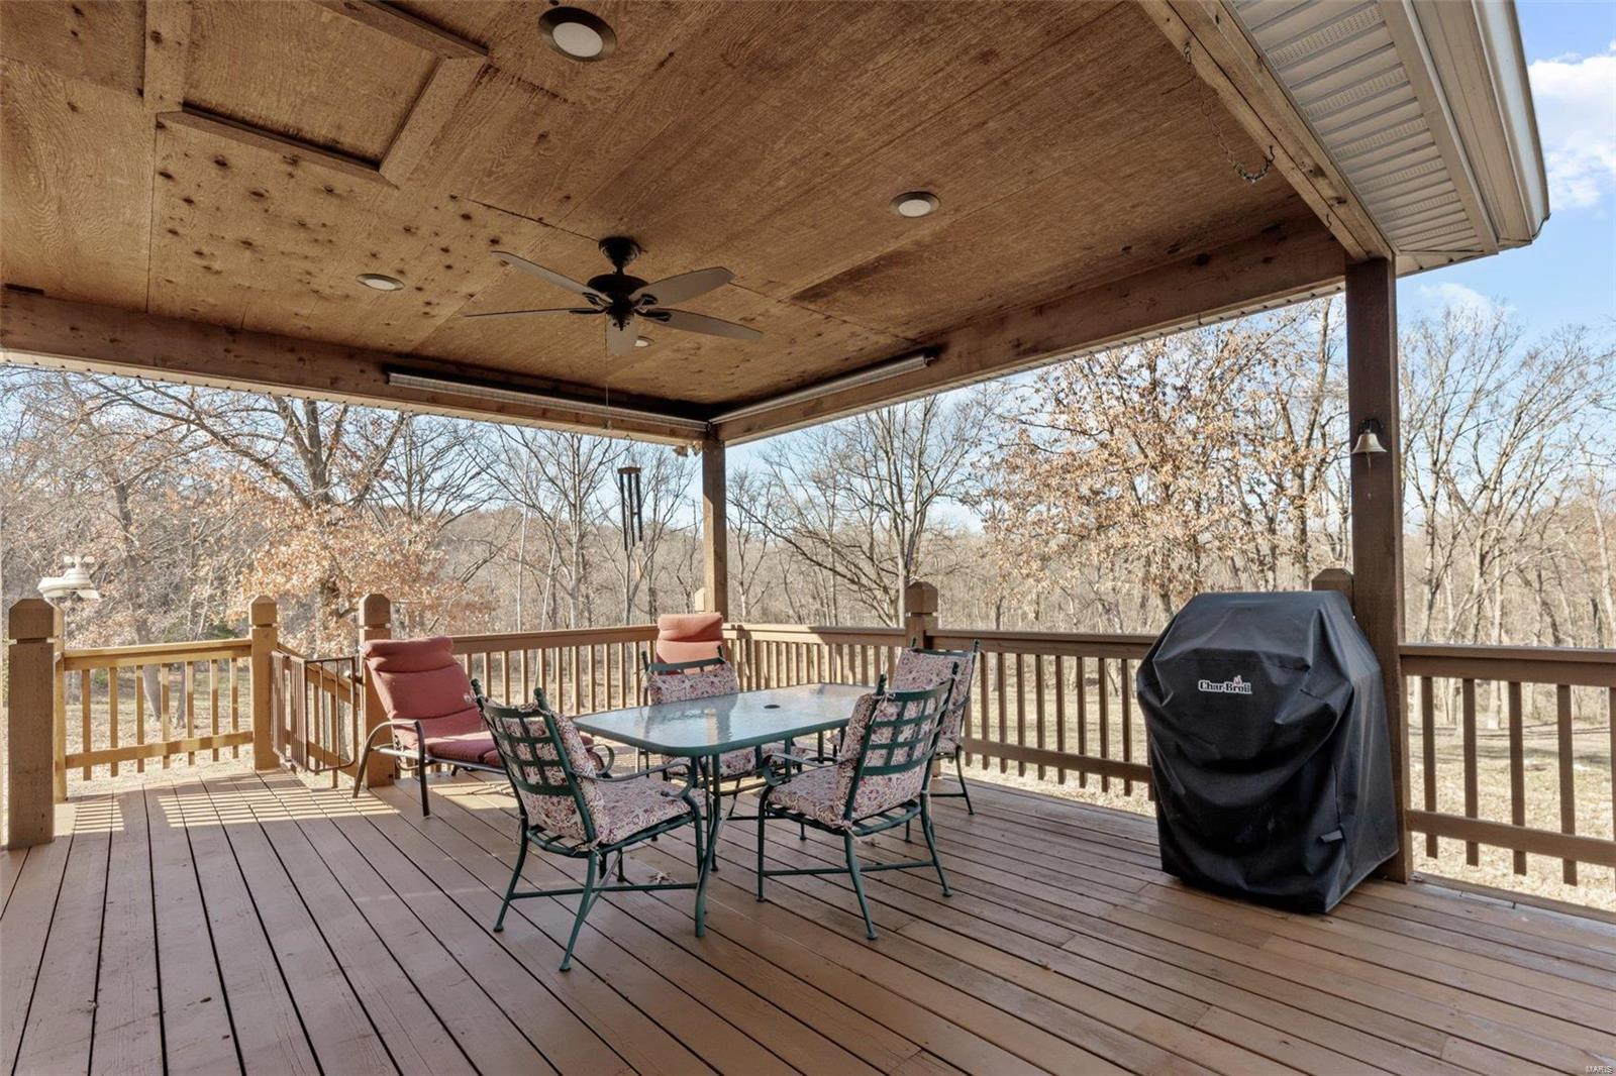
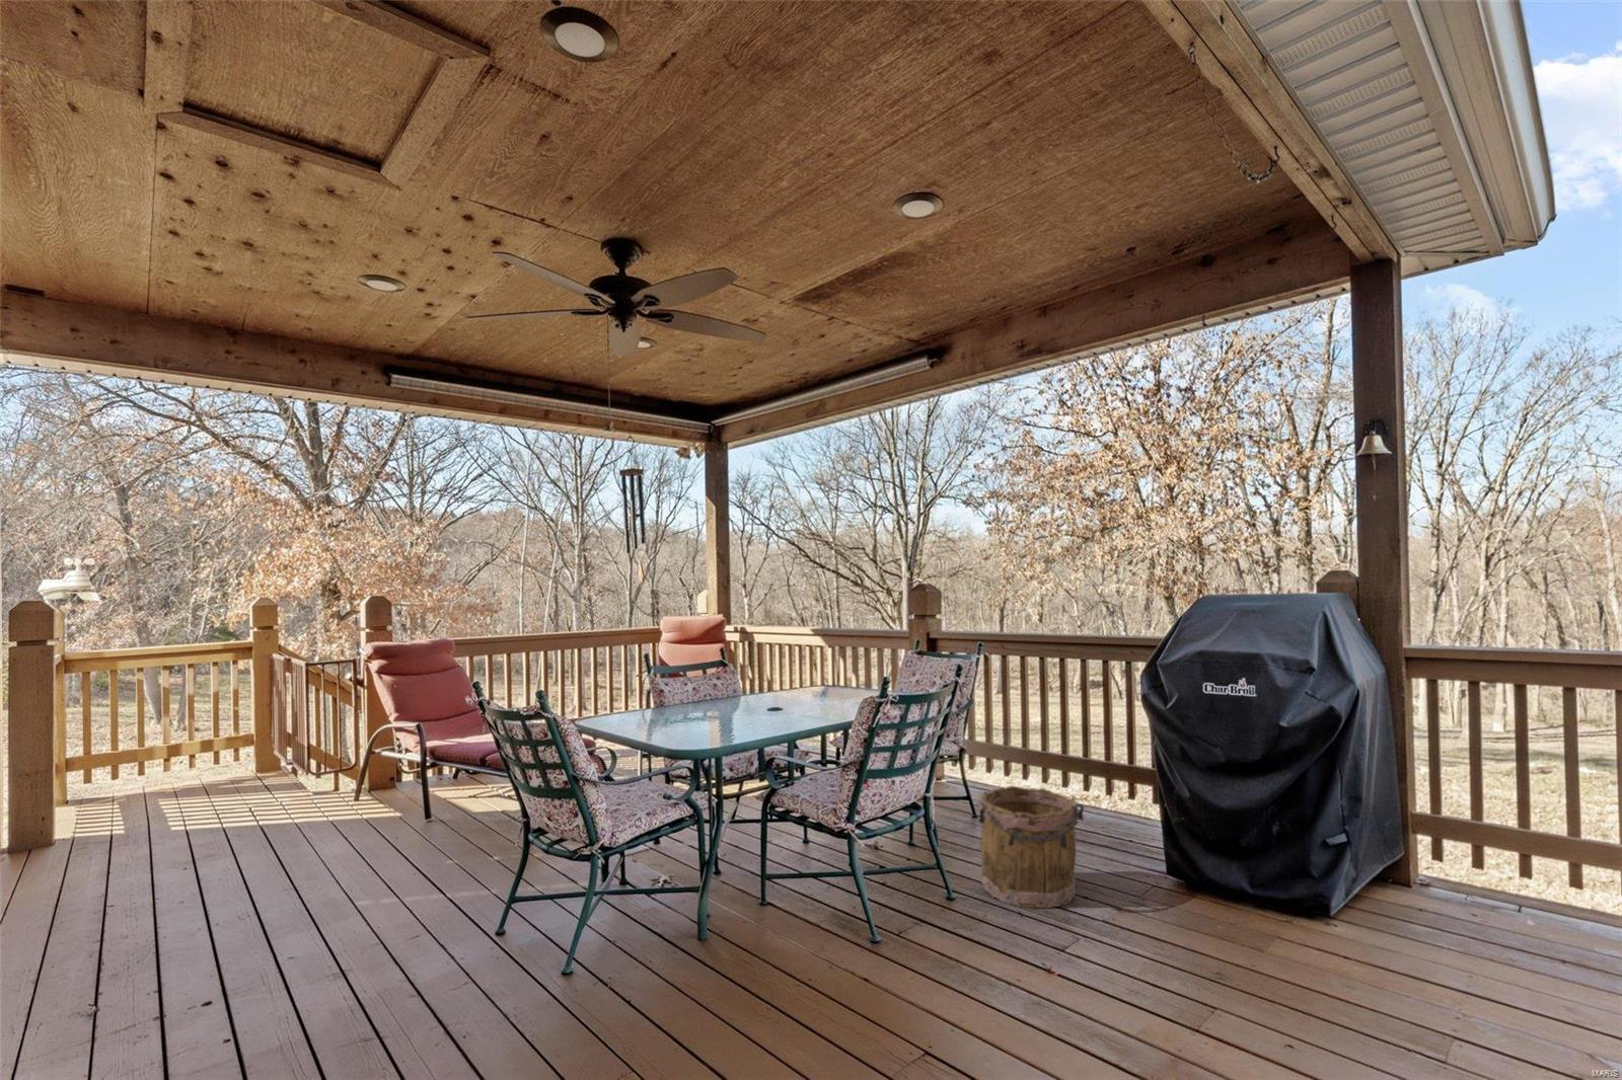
+ bucket (1031, 844)
